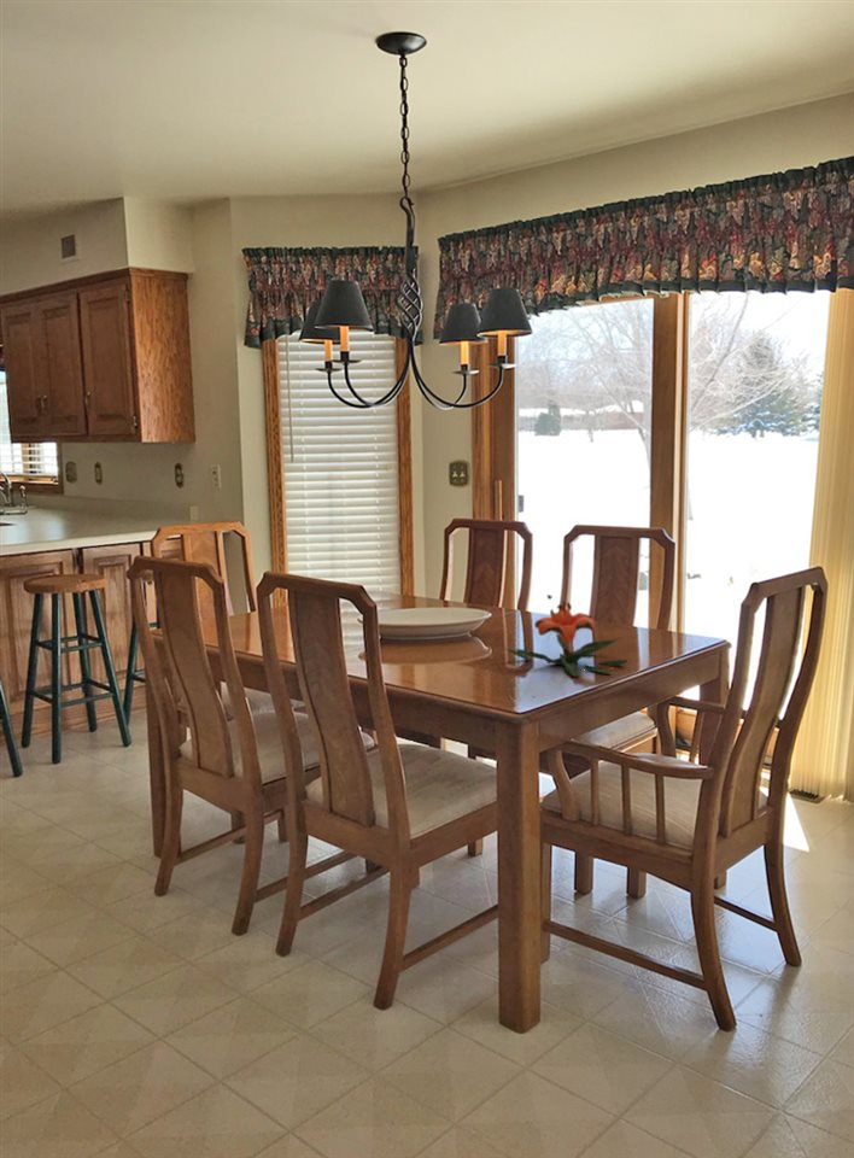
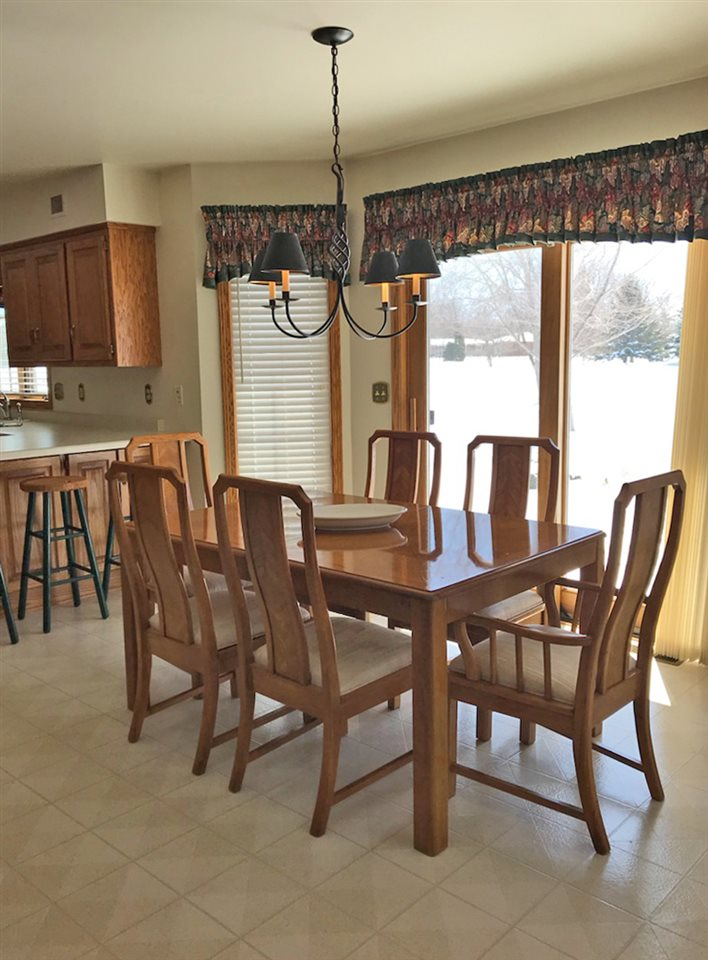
- flower (568, 630)
